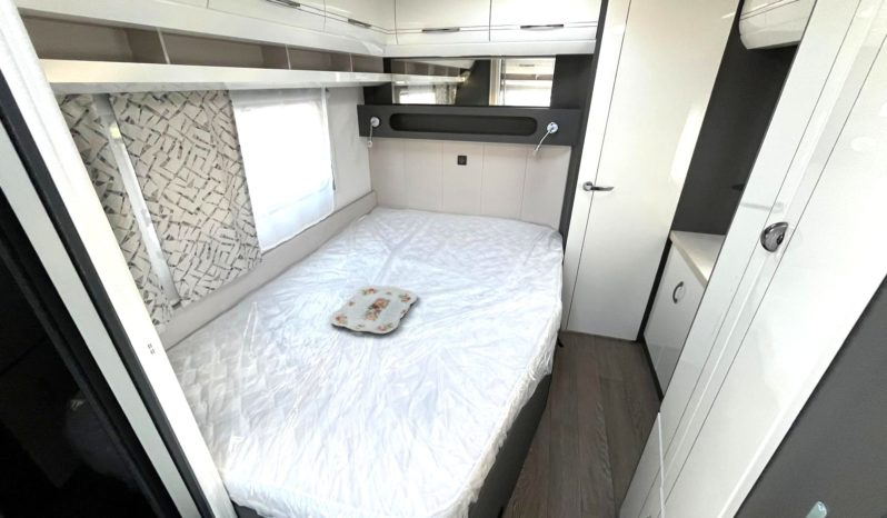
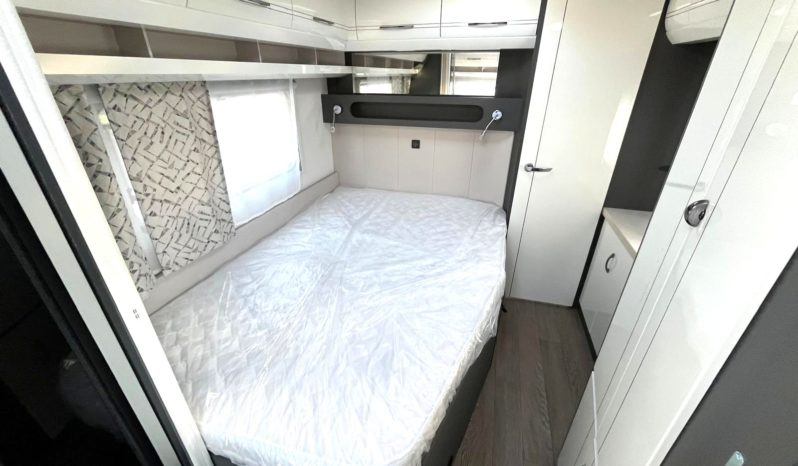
- serving tray (376, 307)
